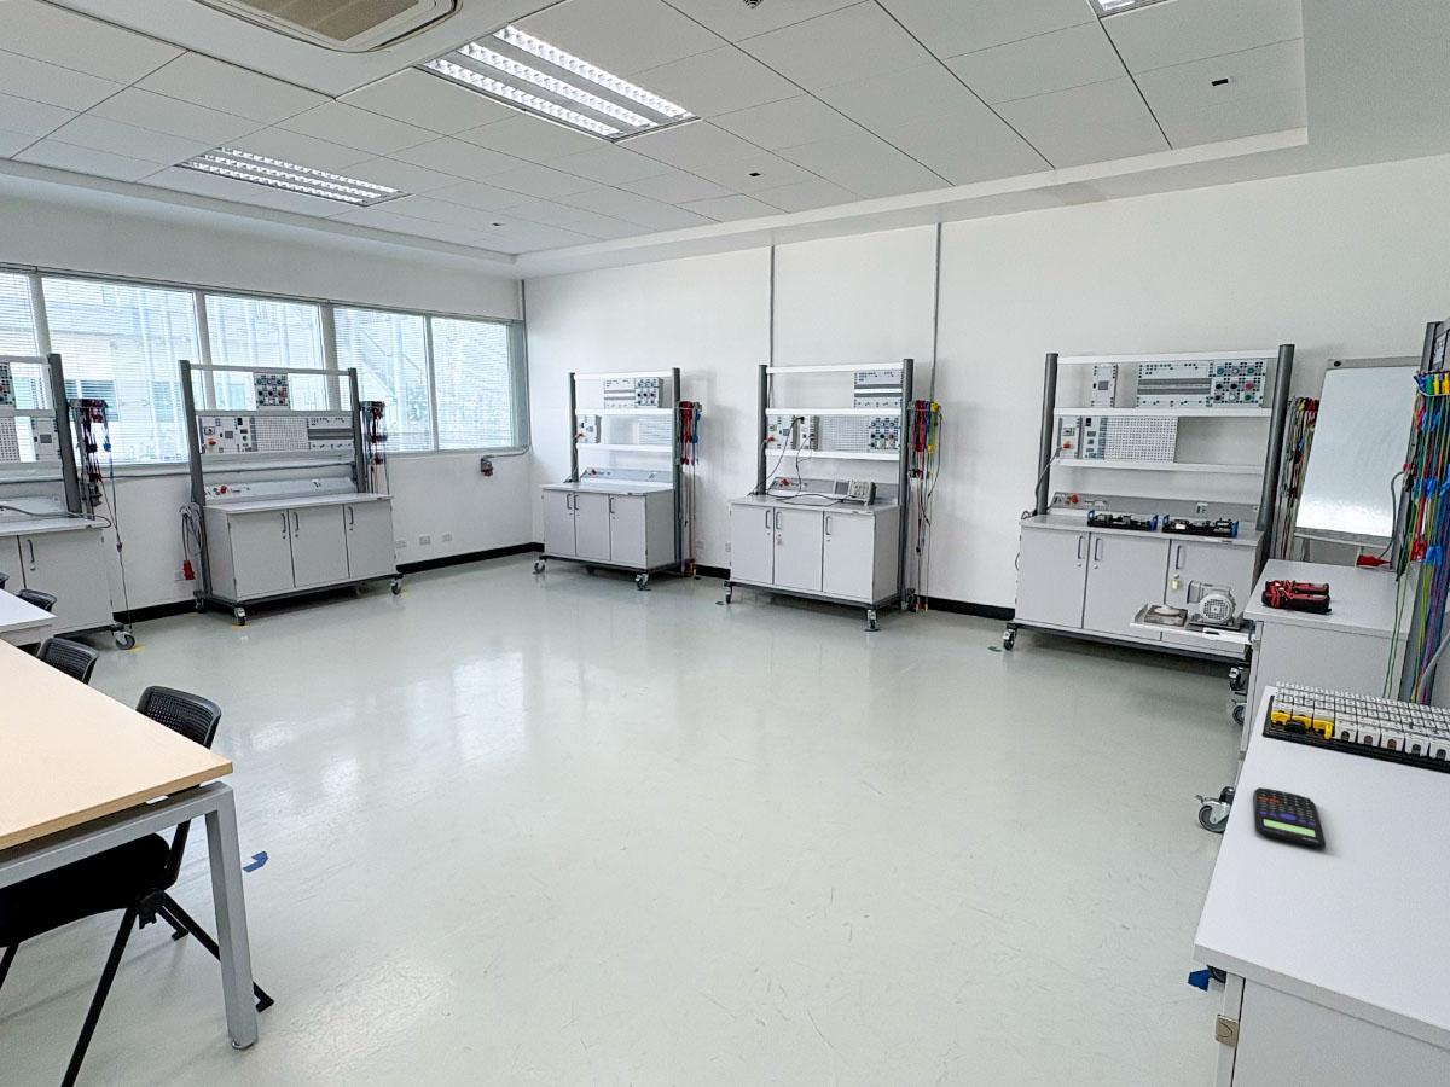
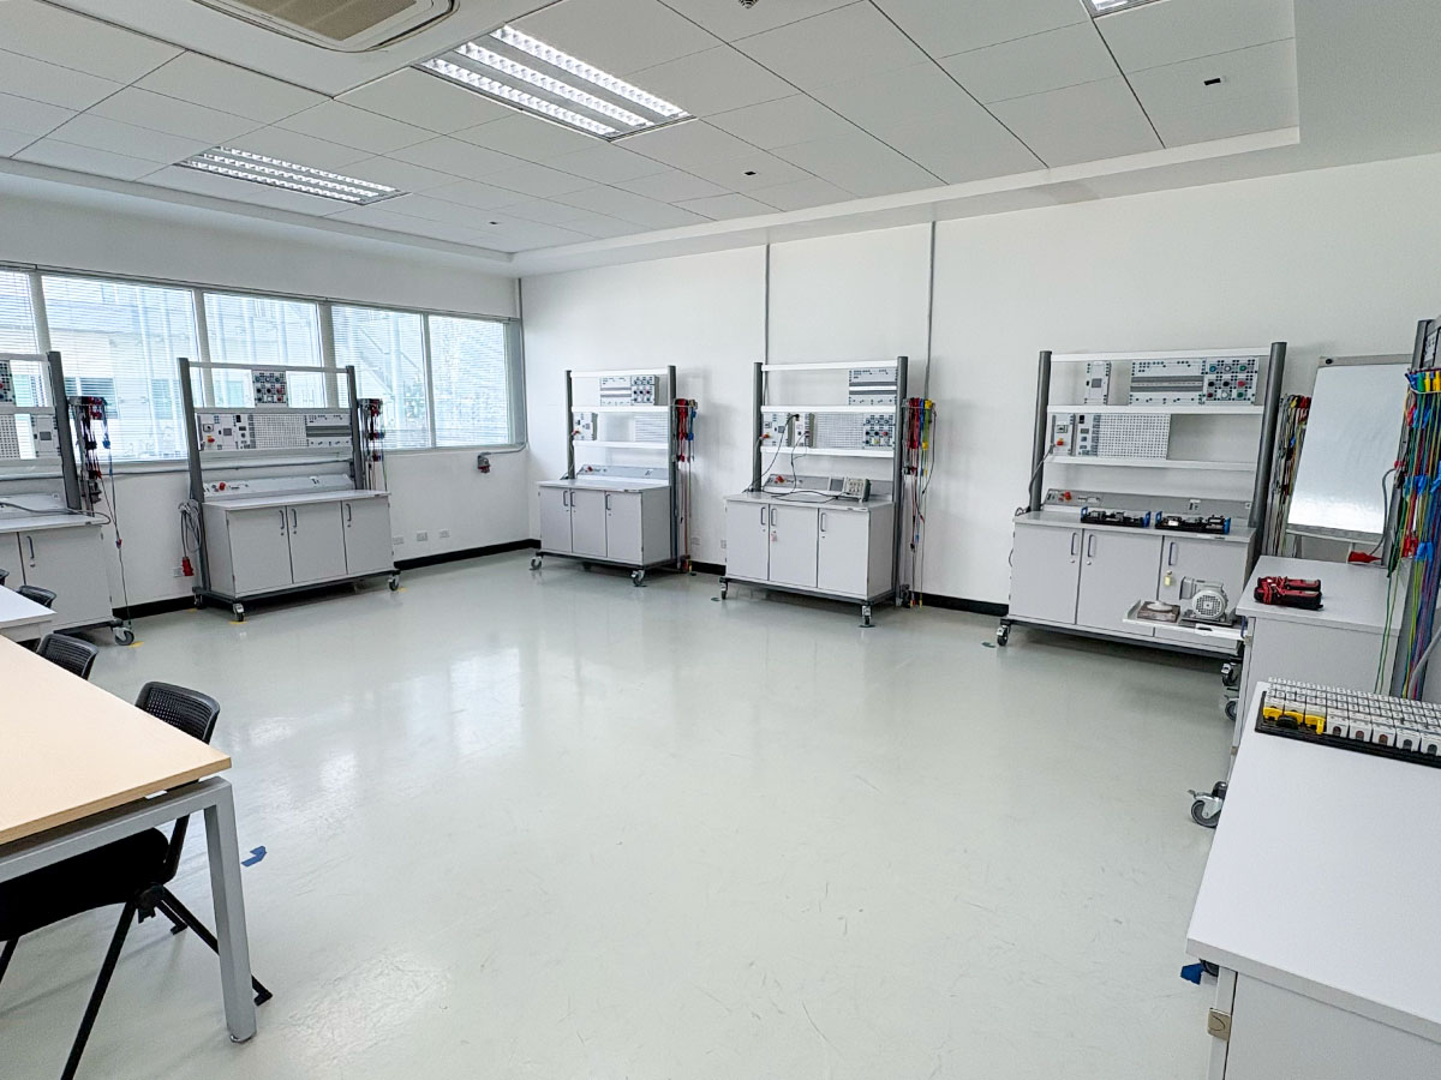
- calculator (1286, 814)
